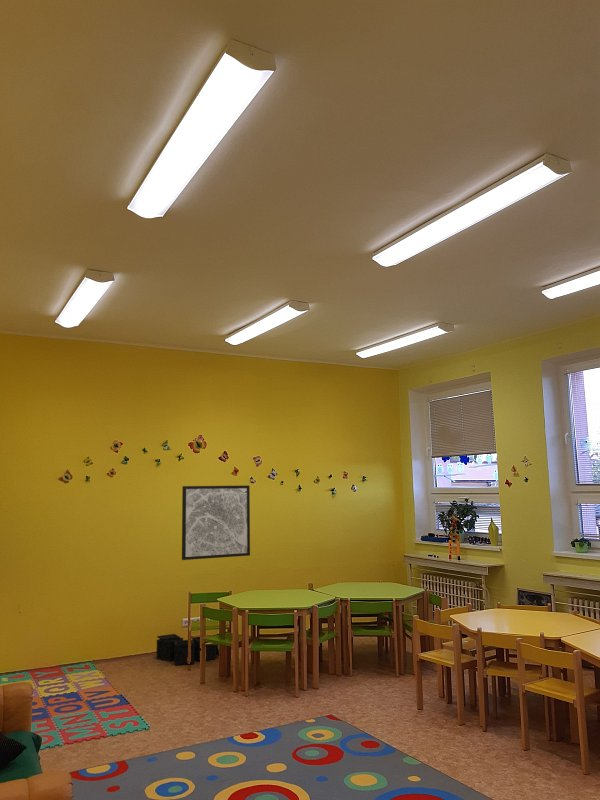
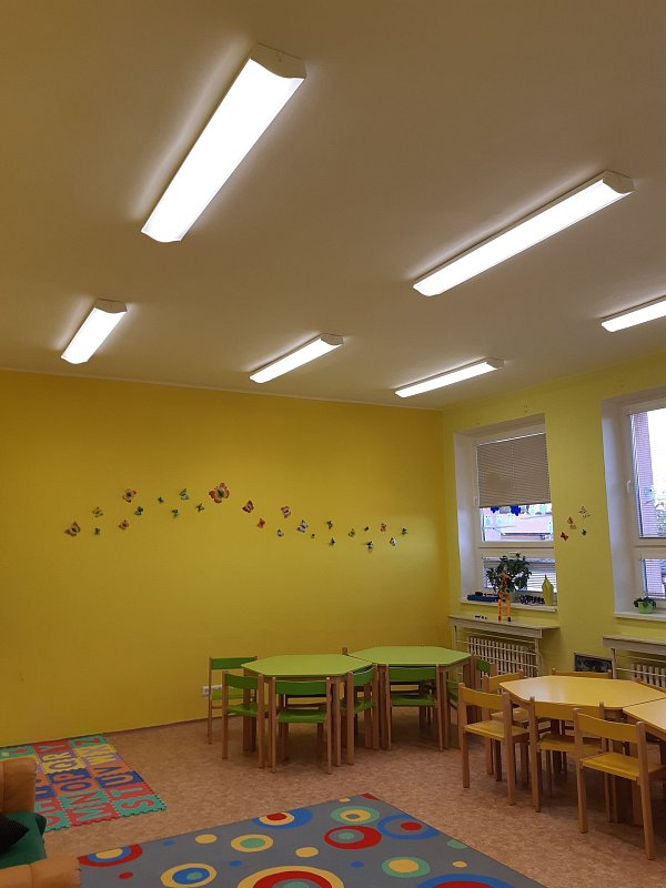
- storage bin (187, 647)
- wall art (216, 521)
